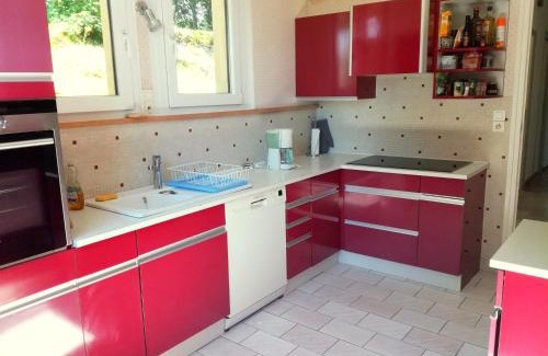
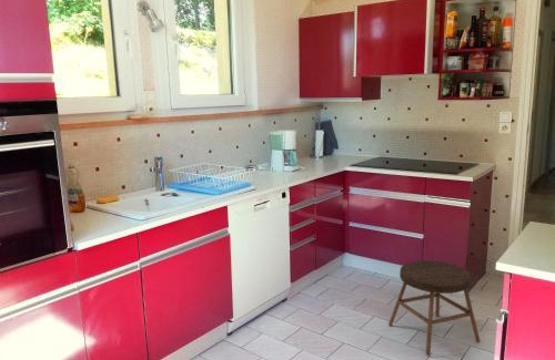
+ stool (433, 304)
